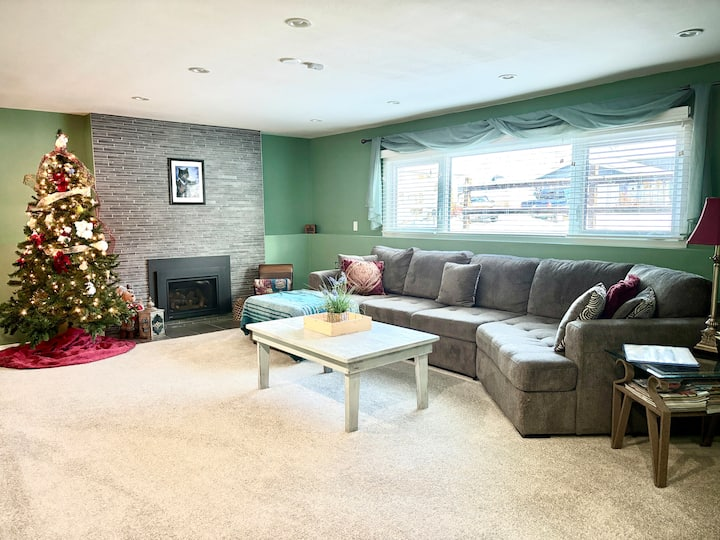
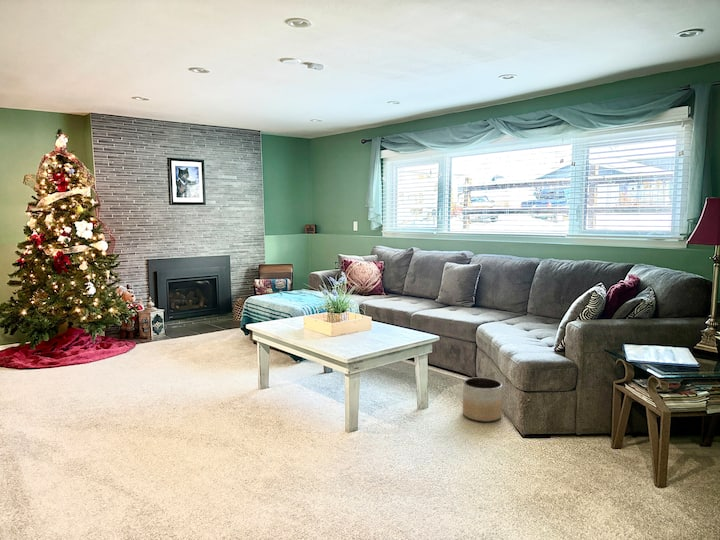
+ planter (482, 399)
